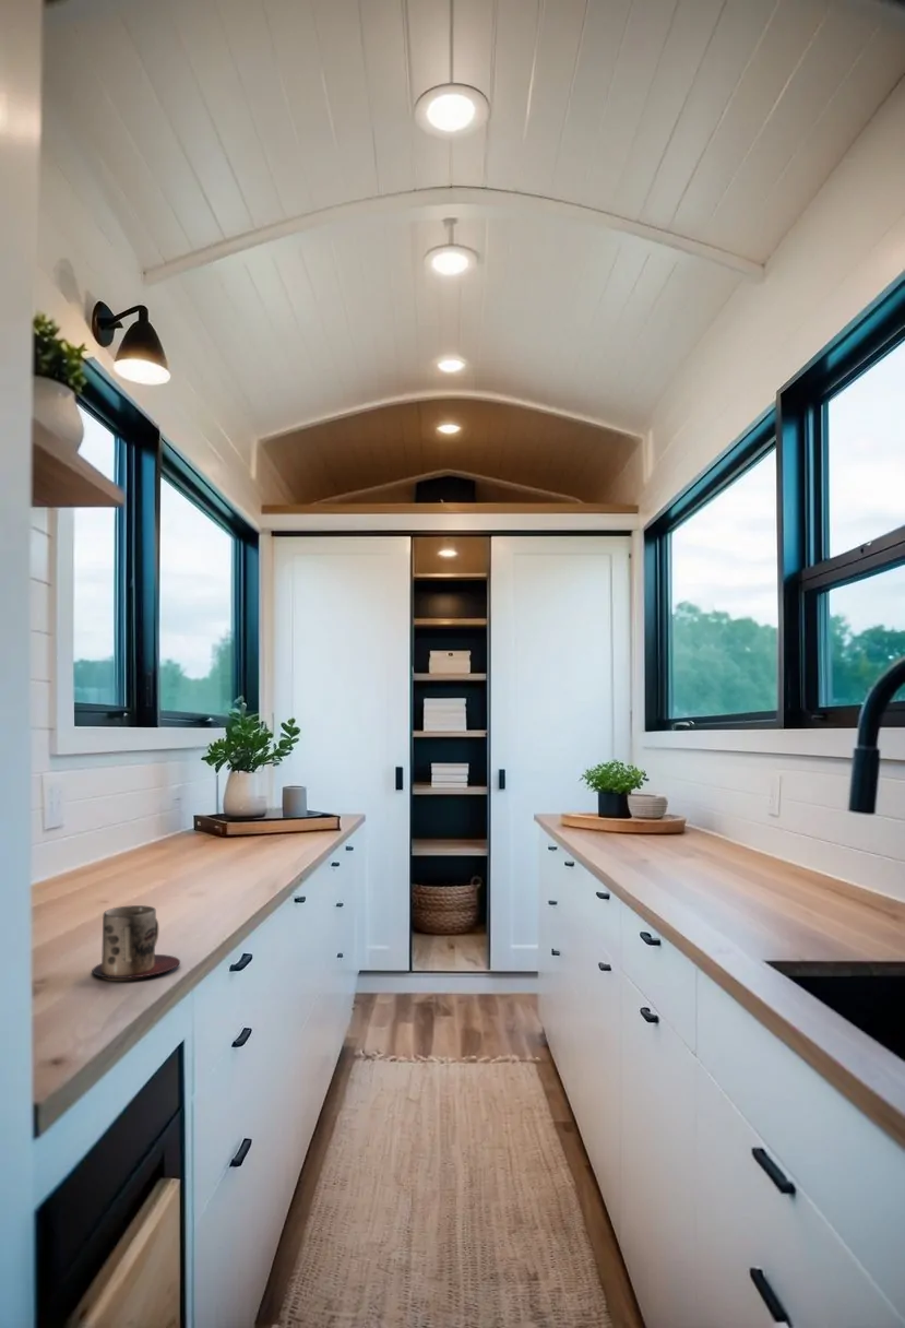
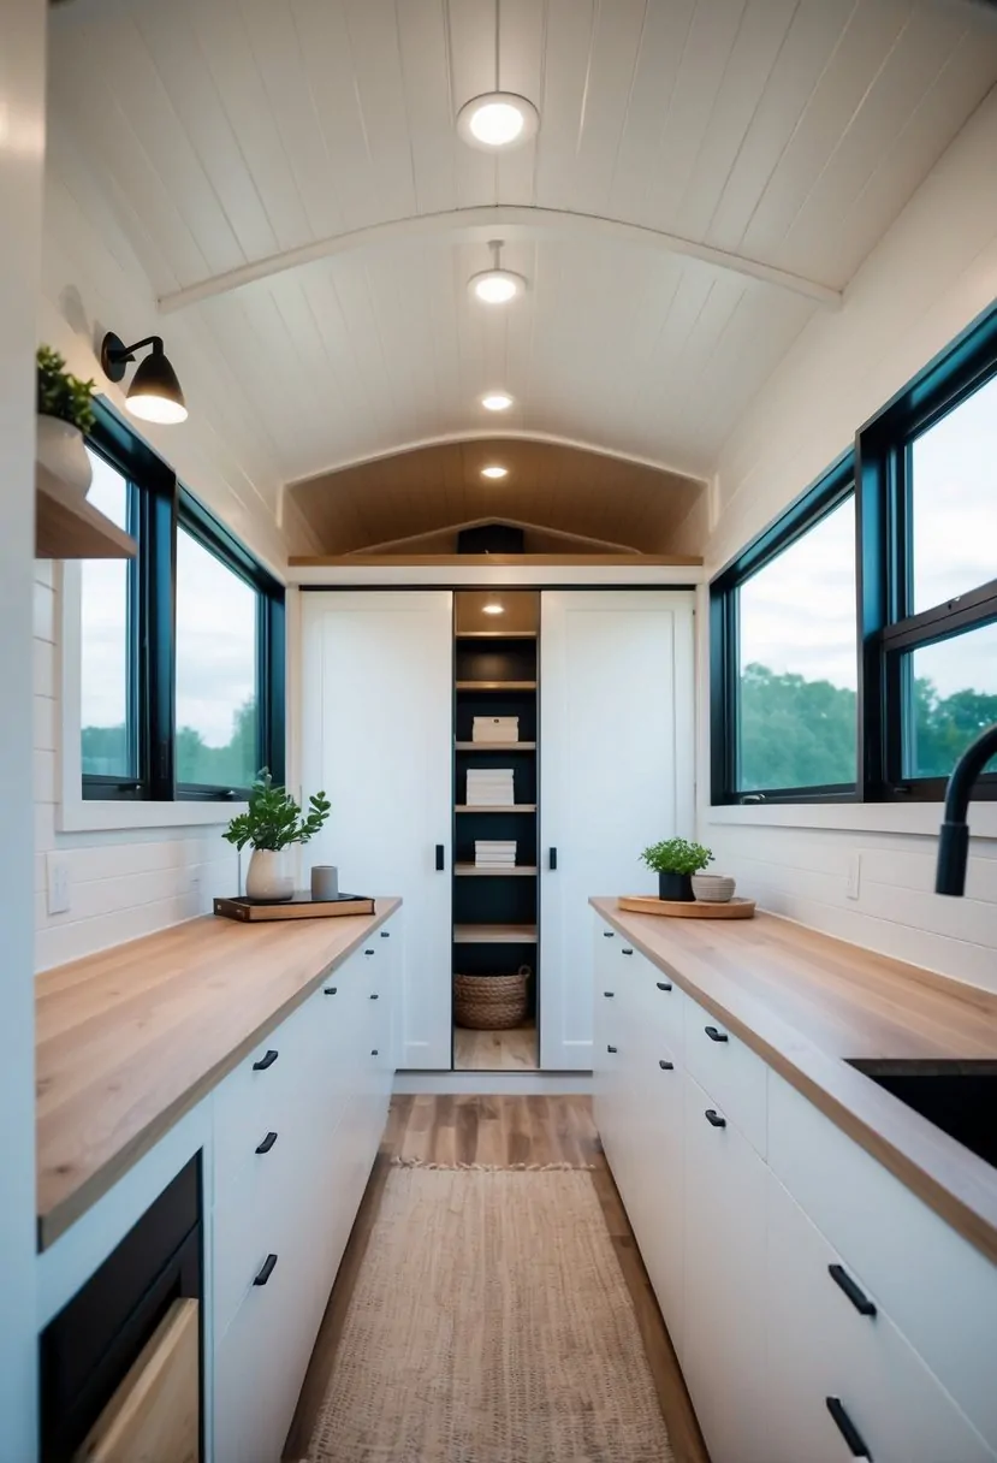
- mug (136, 937)
